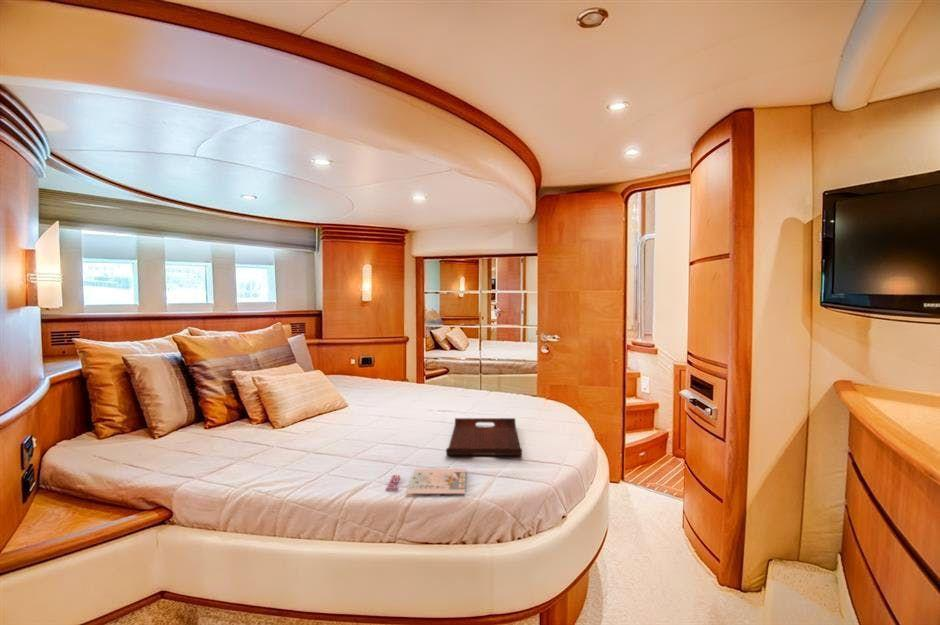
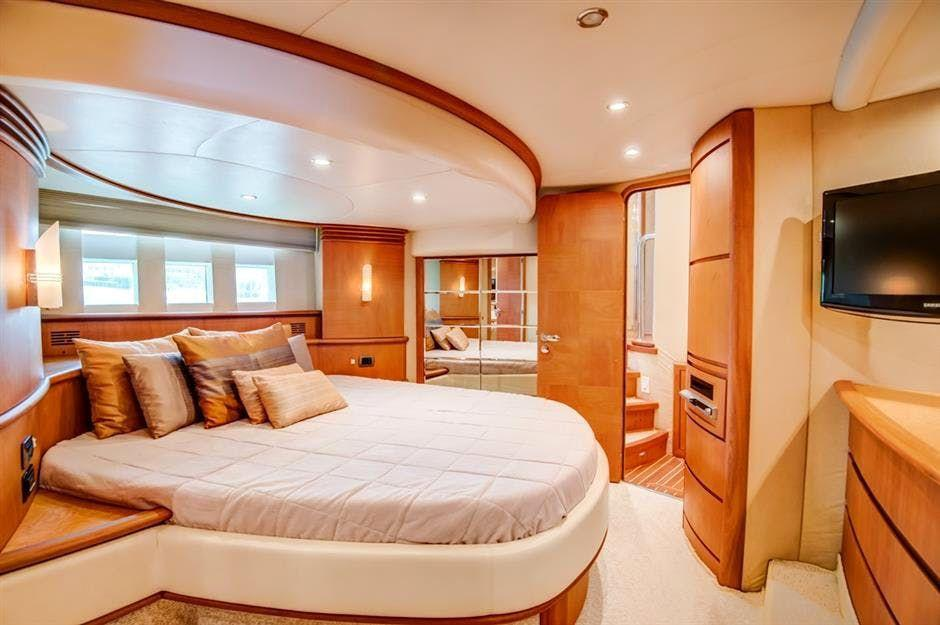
- serving tray (484, 436)
- magazine (427, 481)
